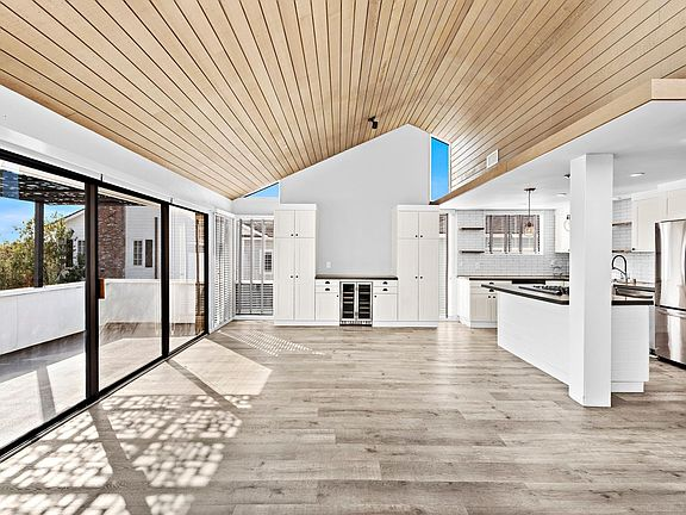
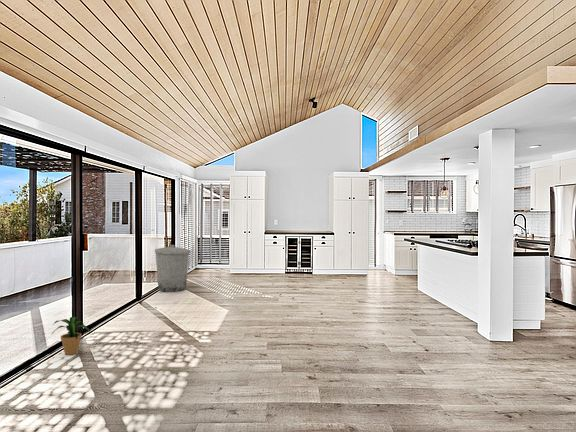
+ potted plant (71, 335)
+ trash can (172, 267)
